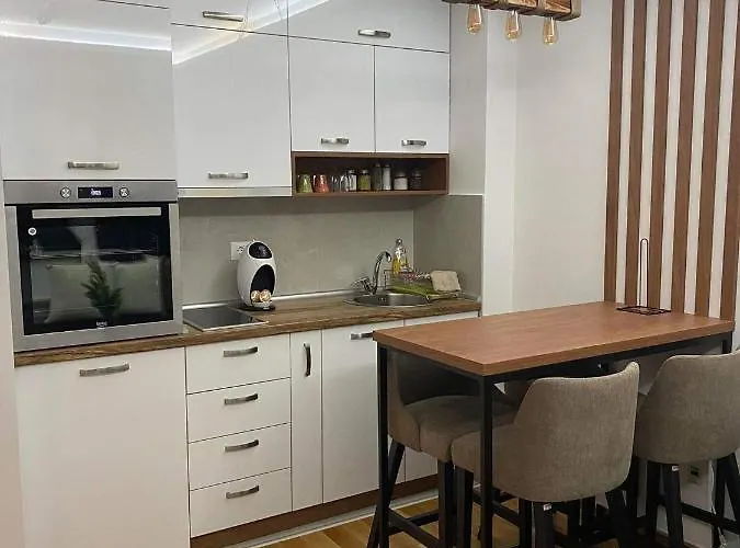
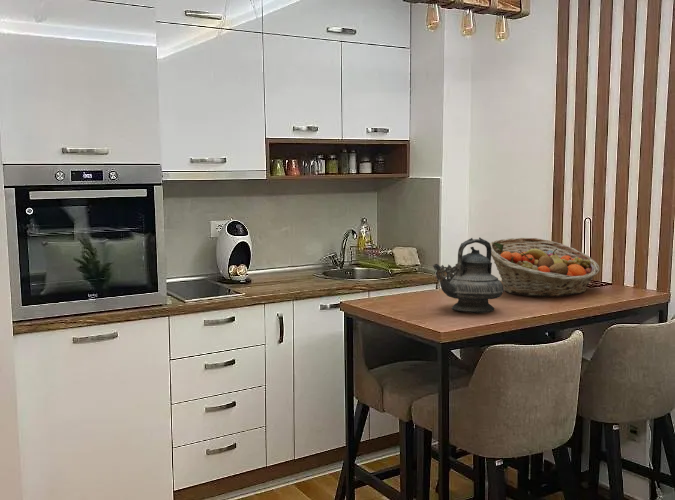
+ fruit basket (542, 265)
+ teapot (465, 274)
